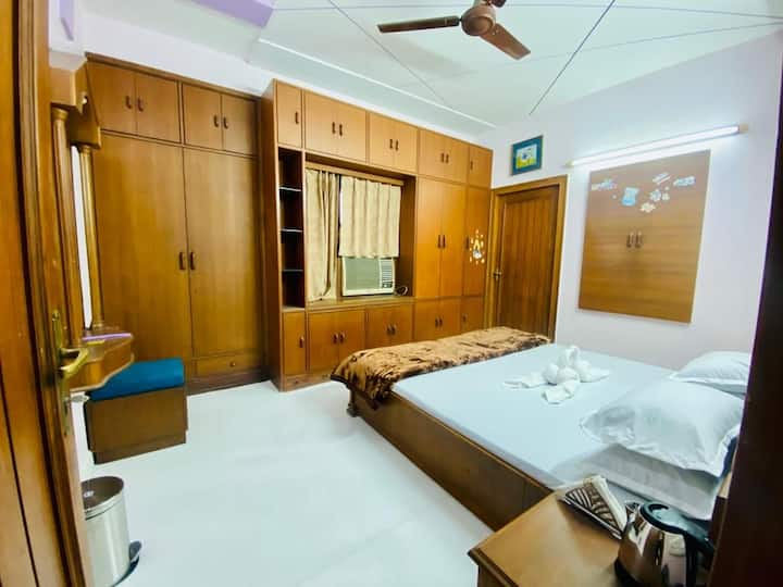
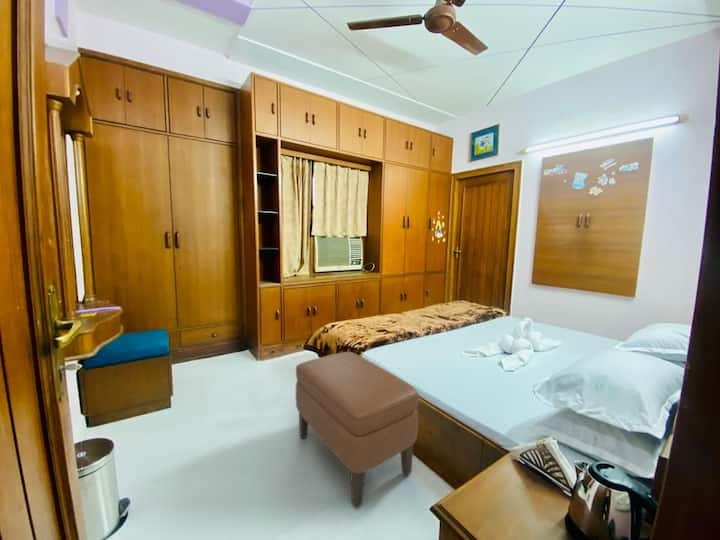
+ ottoman (351, 413)
